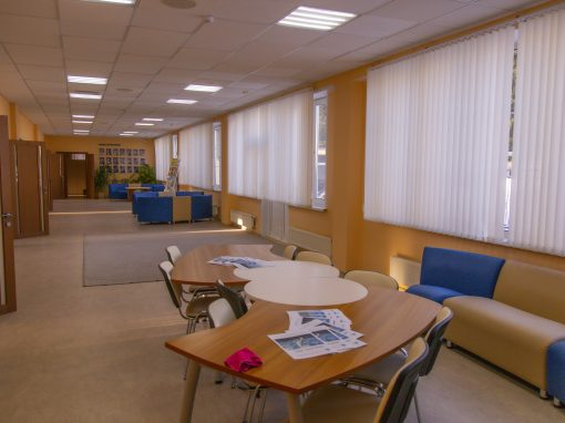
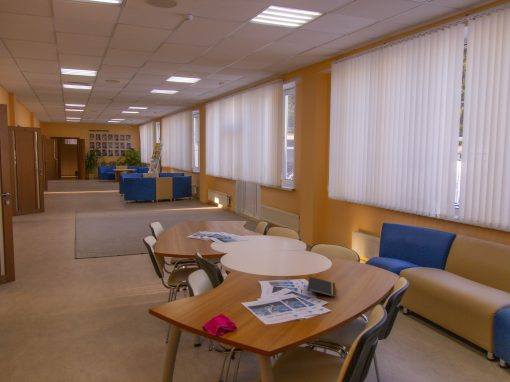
+ notepad (321, 286)
